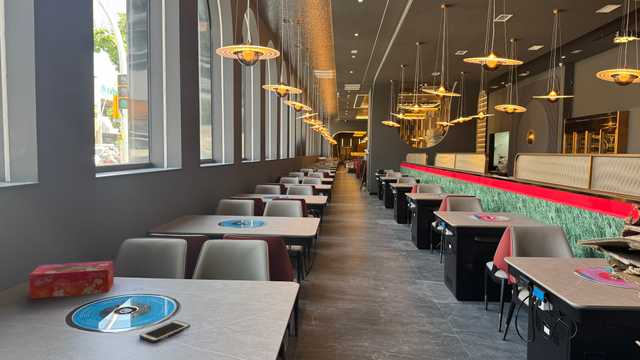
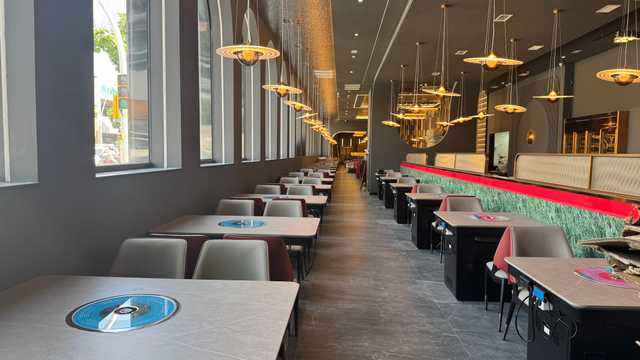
- cell phone (165, 331)
- tissue box (74, 278)
